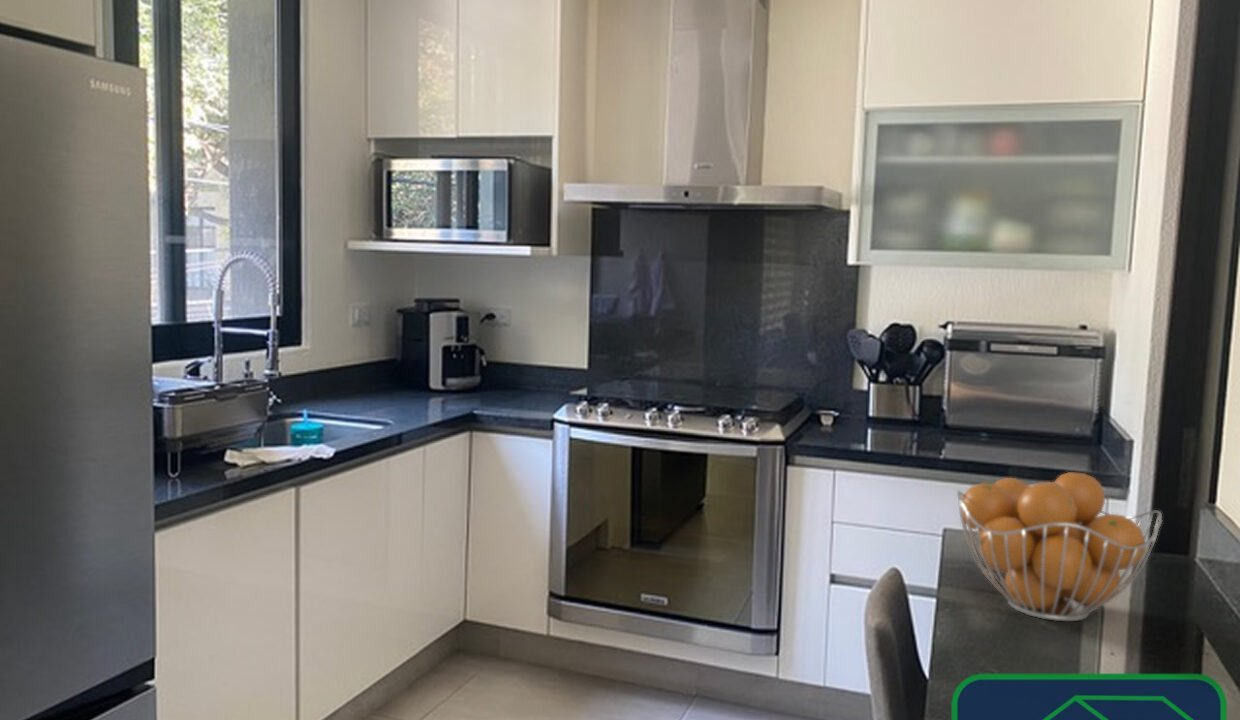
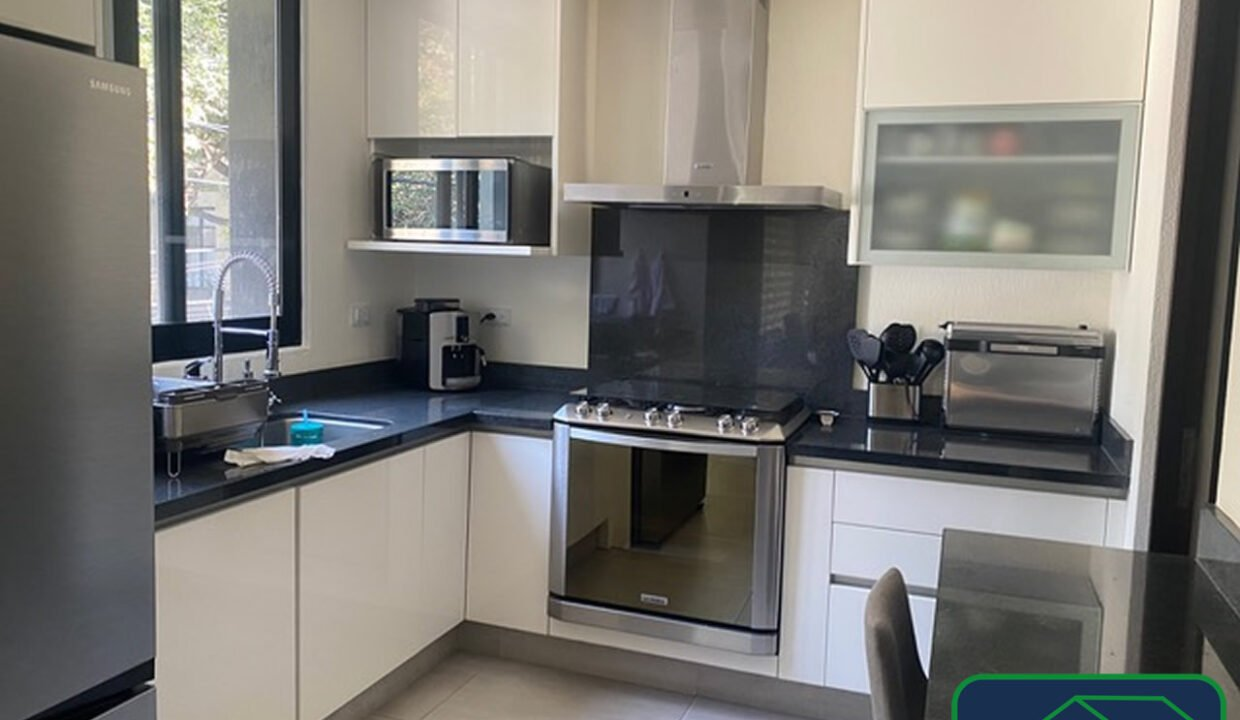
- fruit basket (1052, 541)
